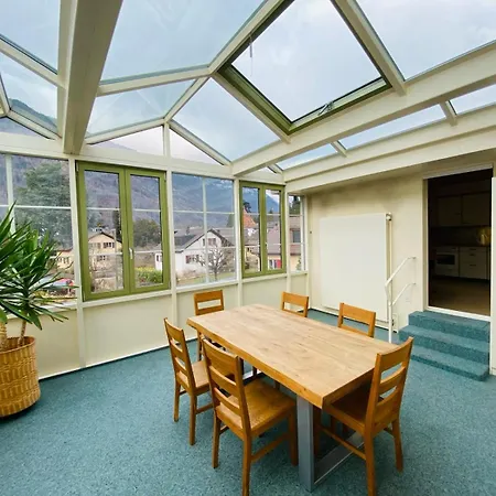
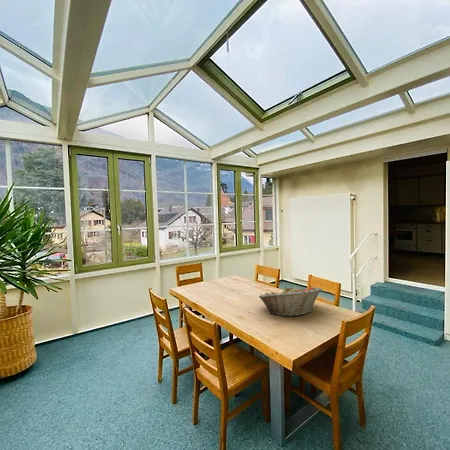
+ fruit basket (290, 297)
